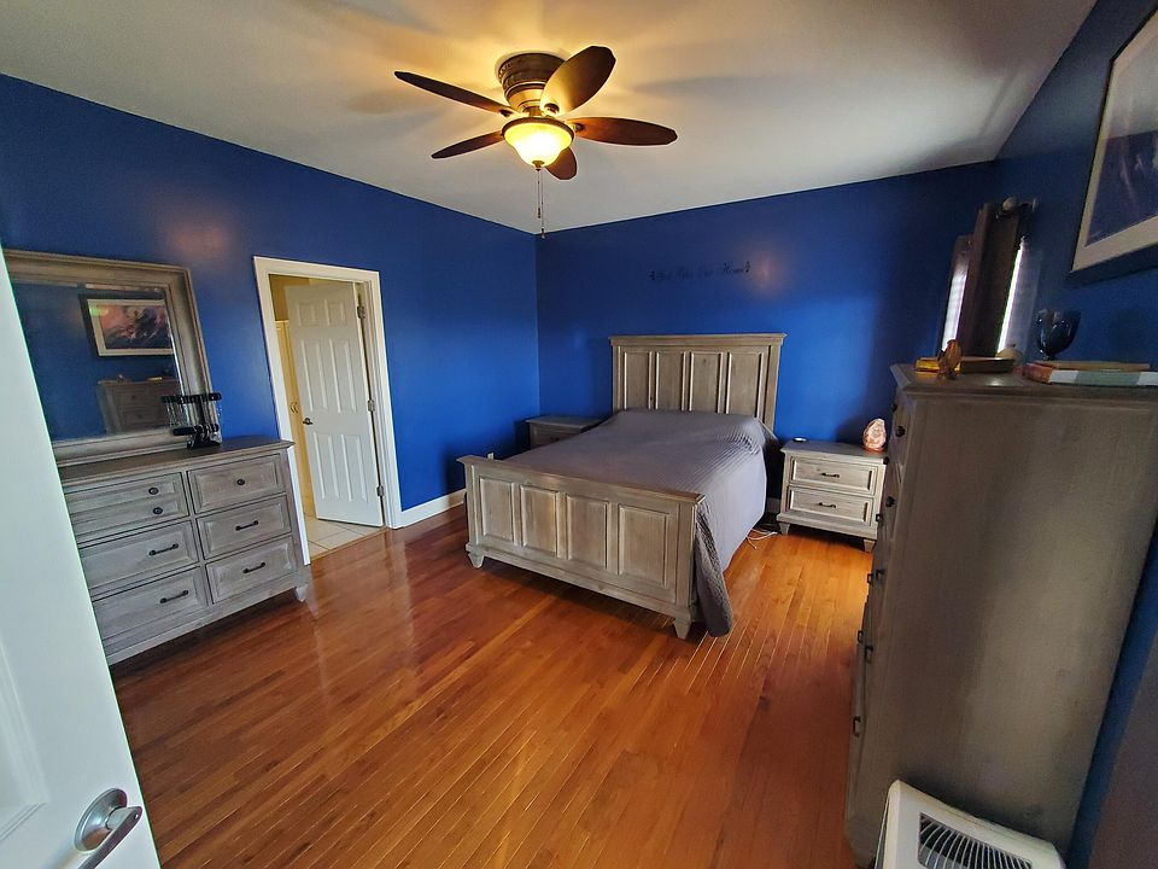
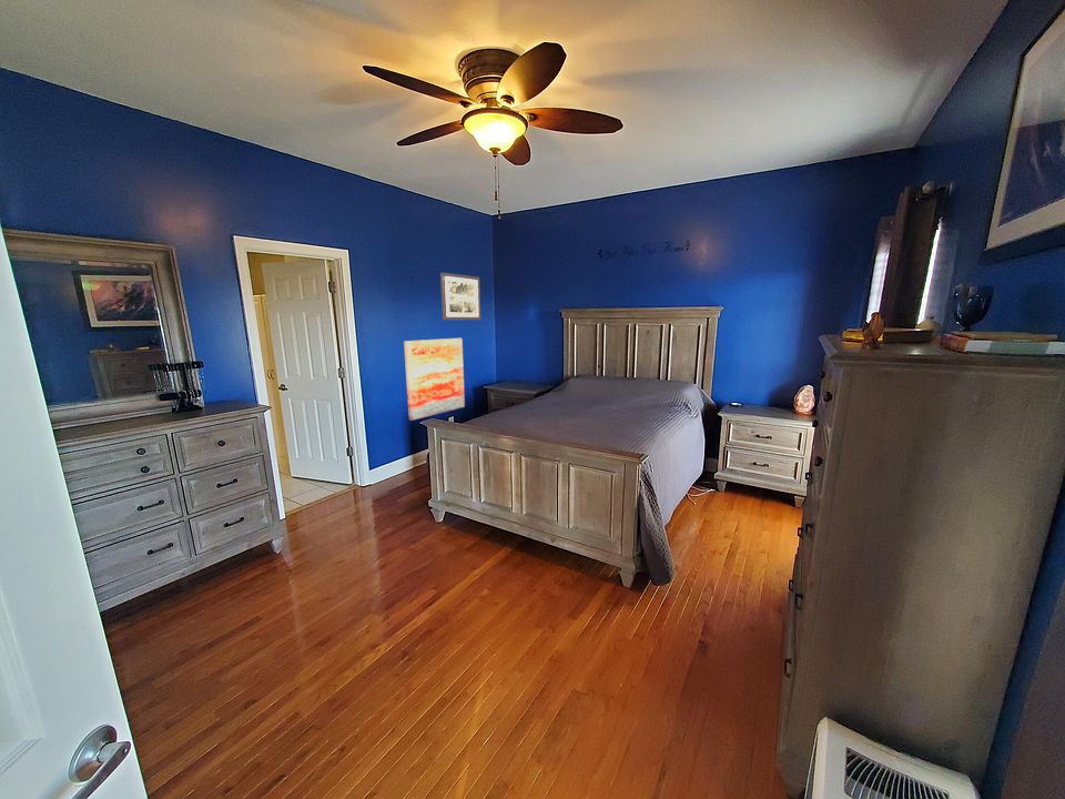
+ wall art (436, 376)
+ wall art (462, 297)
